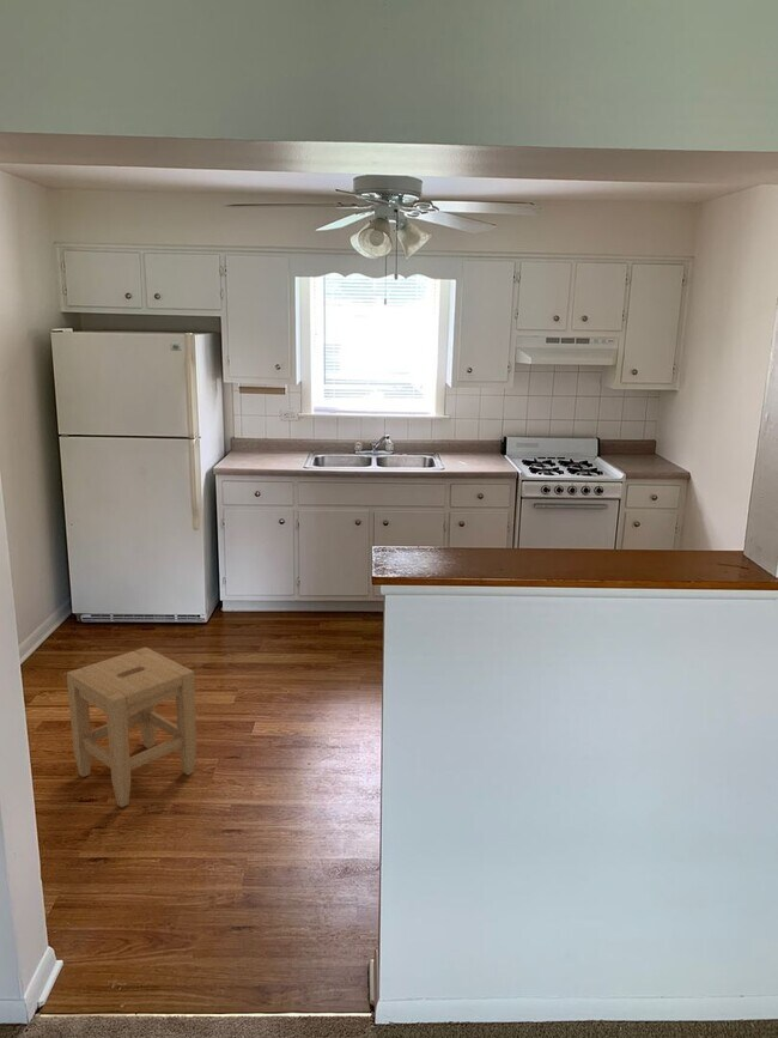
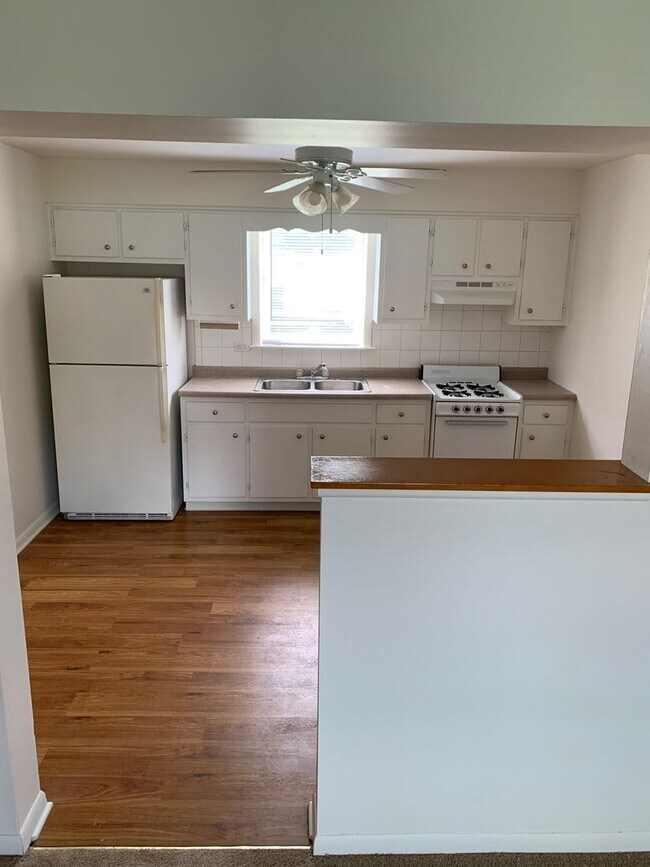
- stool (133, 723)
